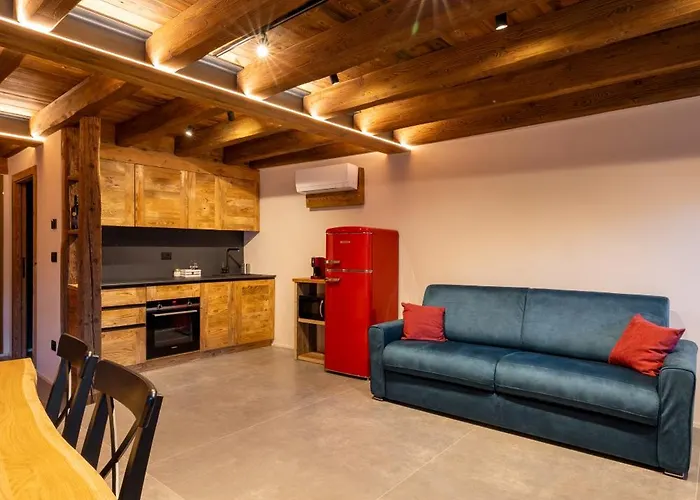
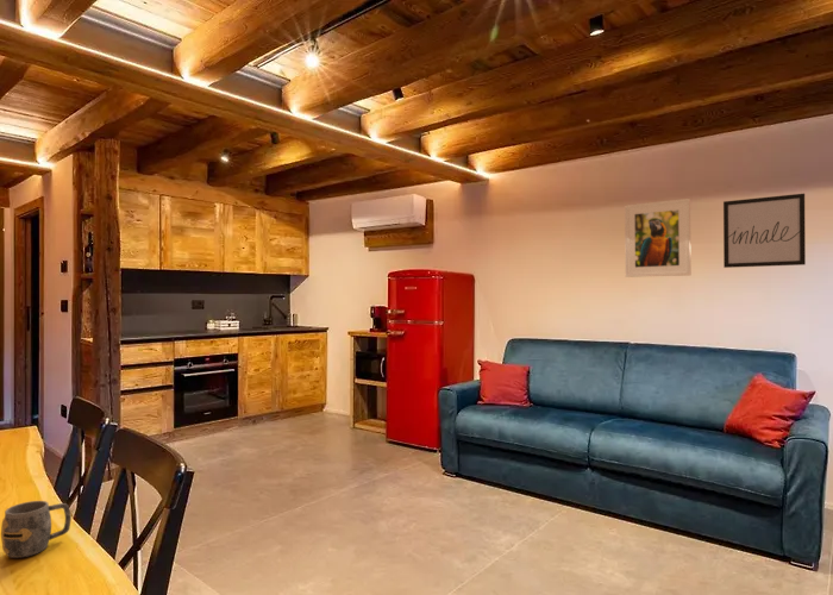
+ wall art (763, 231)
+ mug (37, 526)
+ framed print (656, 239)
